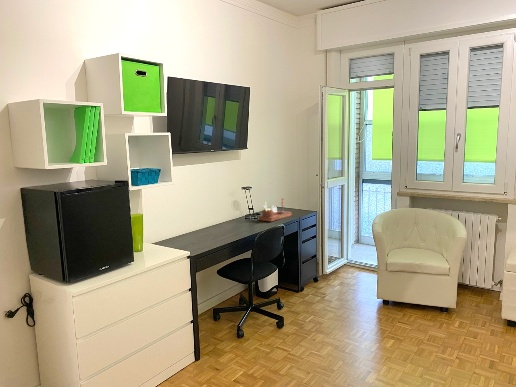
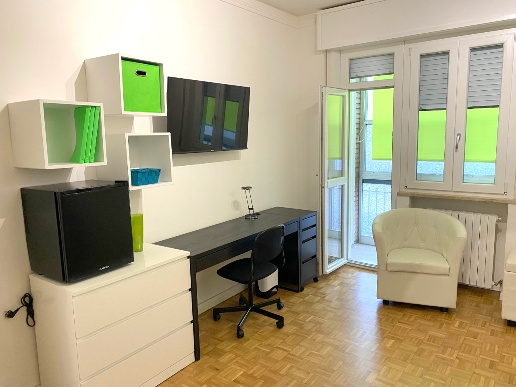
- desk organizer (274, 208)
